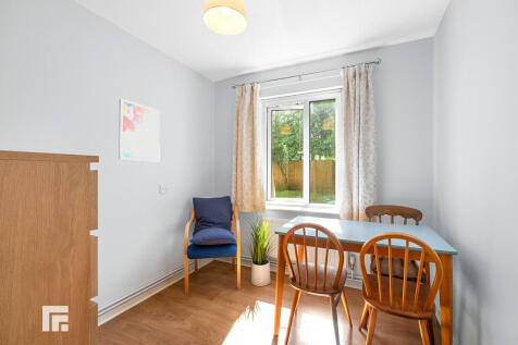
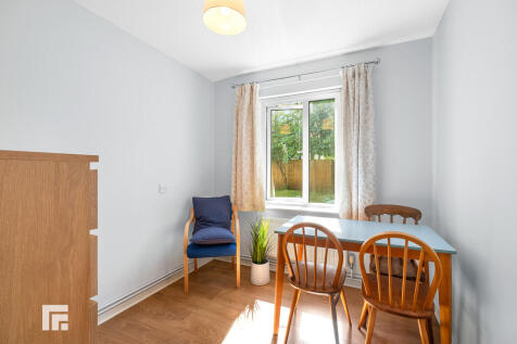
- wall art (140, 132)
